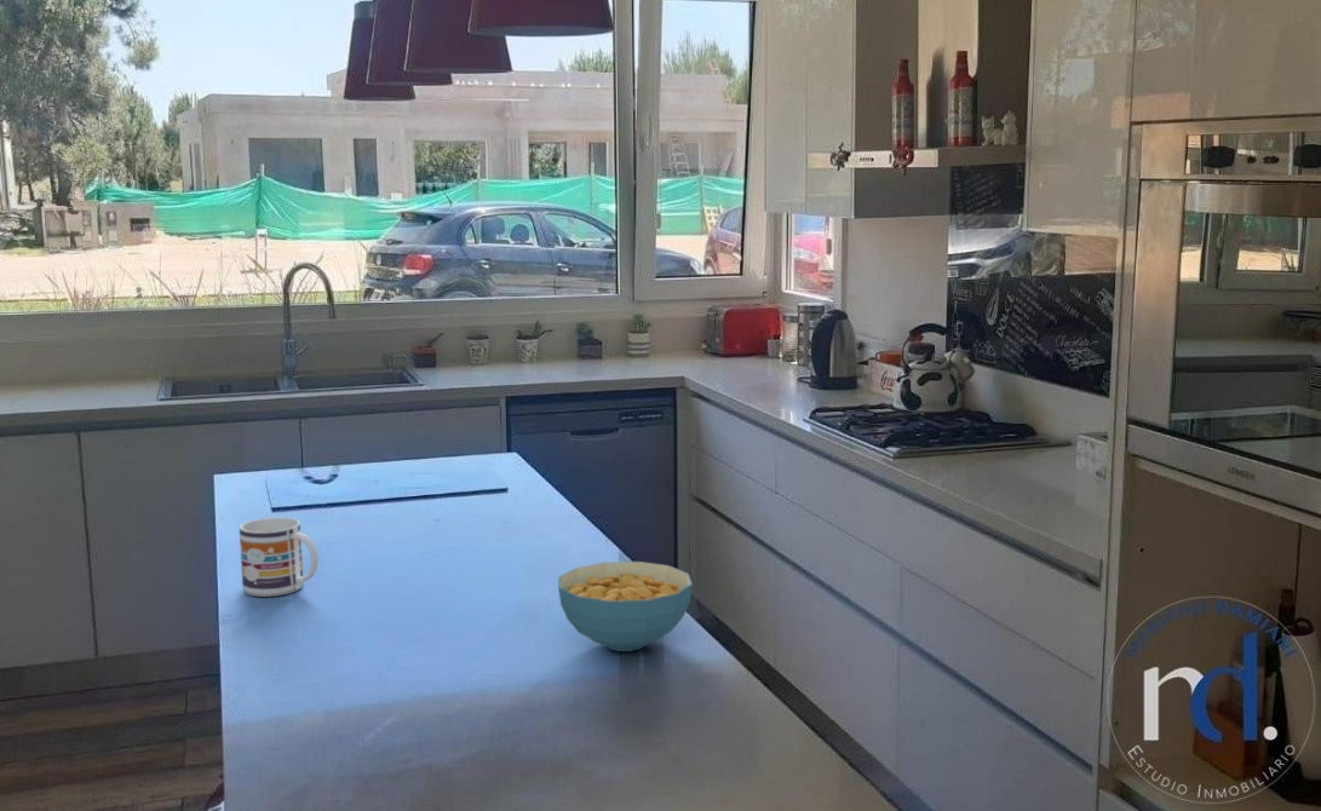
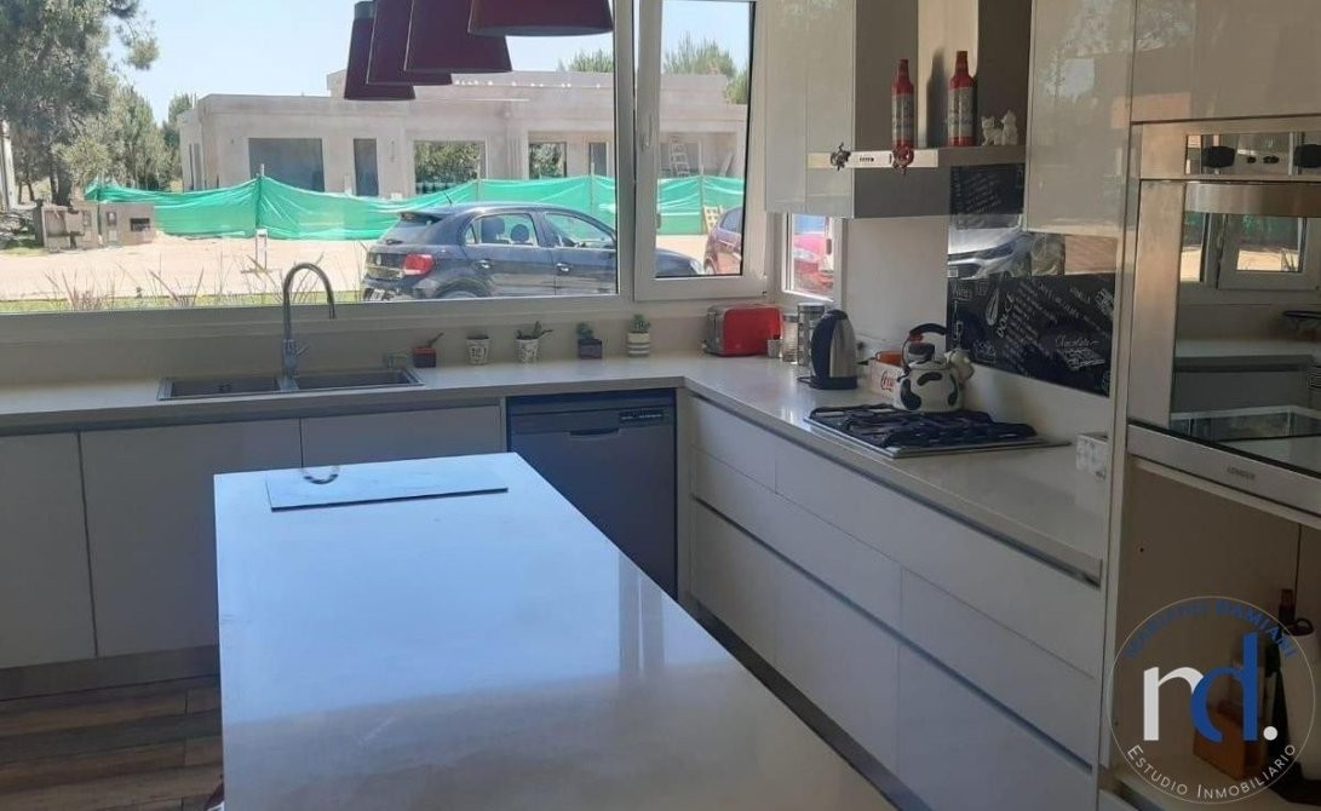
- cereal bowl (625, 611)
- mug (276, 557)
